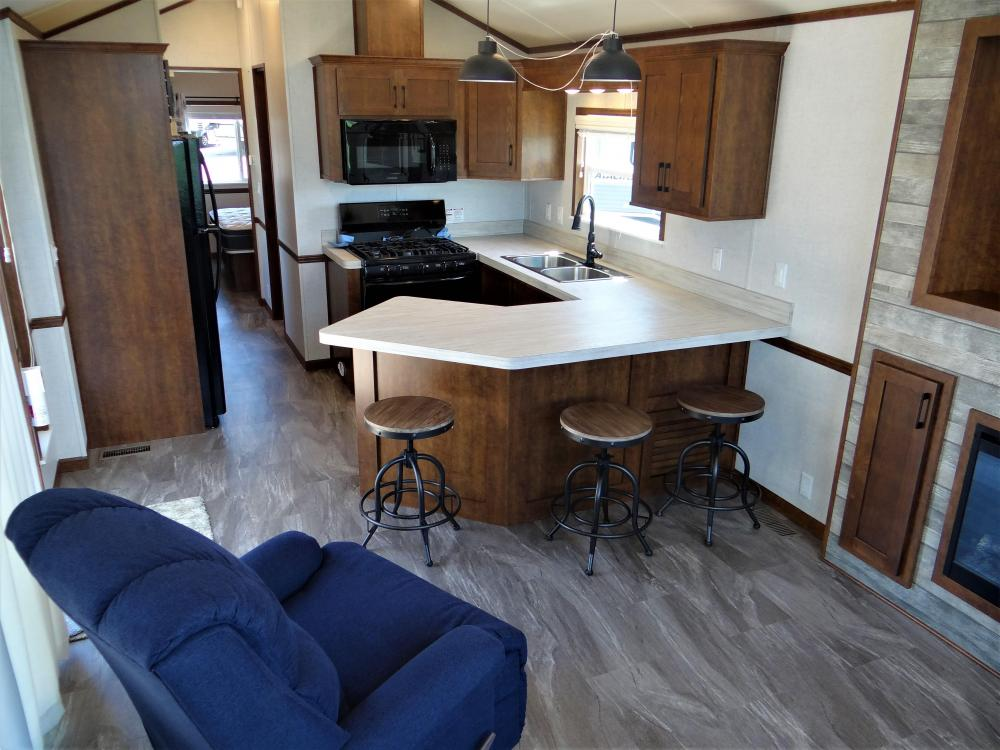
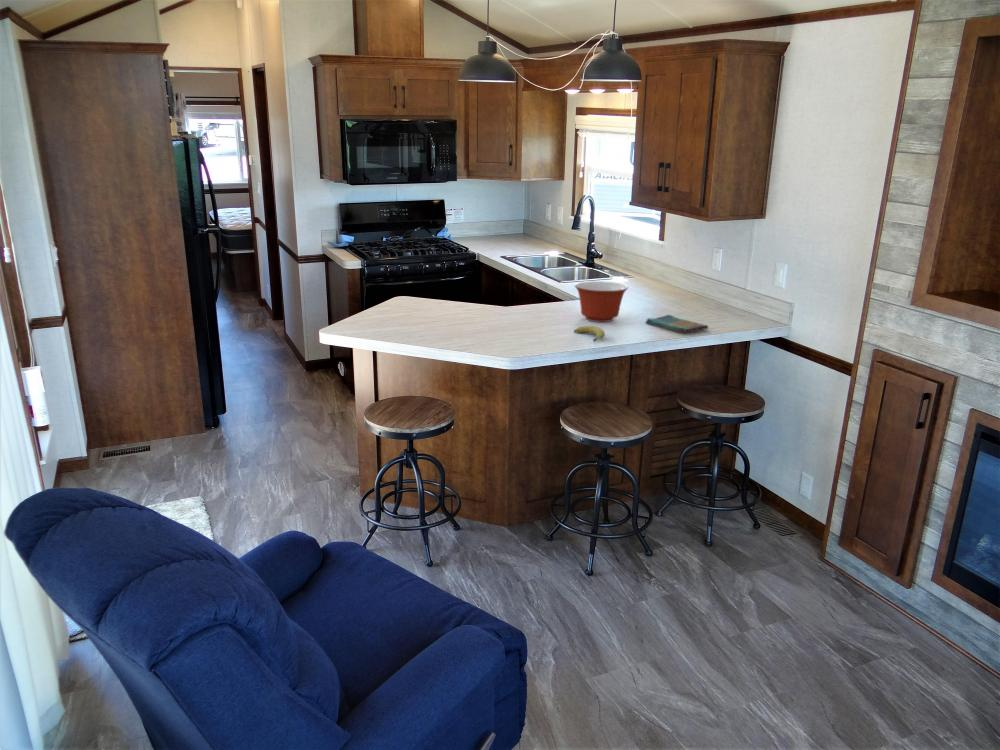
+ fruit (591, 332)
+ dish towel (676, 323)
+ mixing bowl (600, 302)
